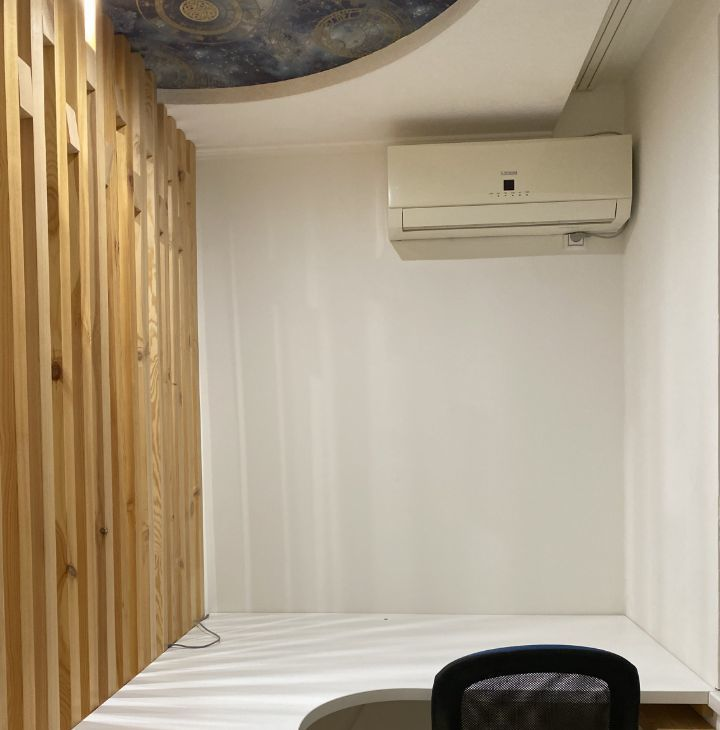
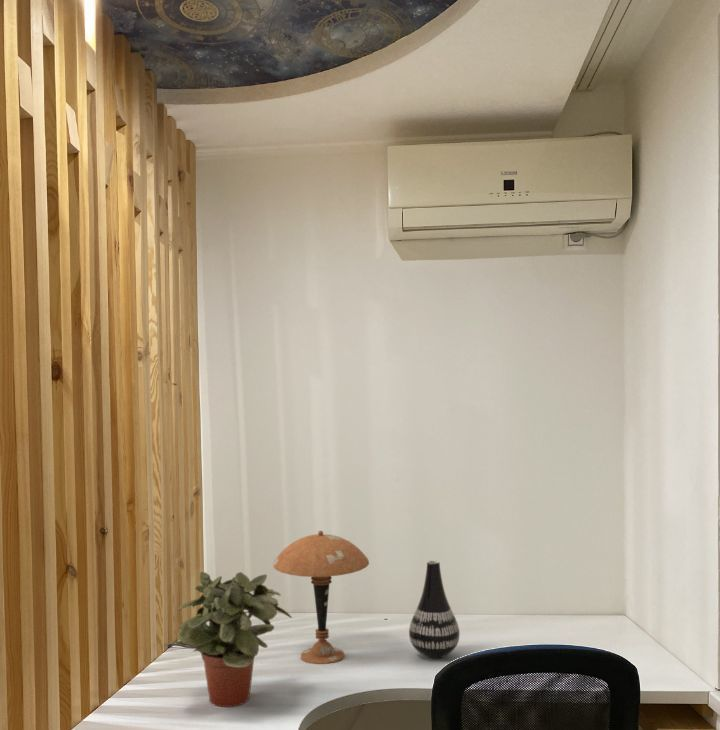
+ potted plant (229, 634)
+ table lamp (321, 593)
+ vase (433, 608)
